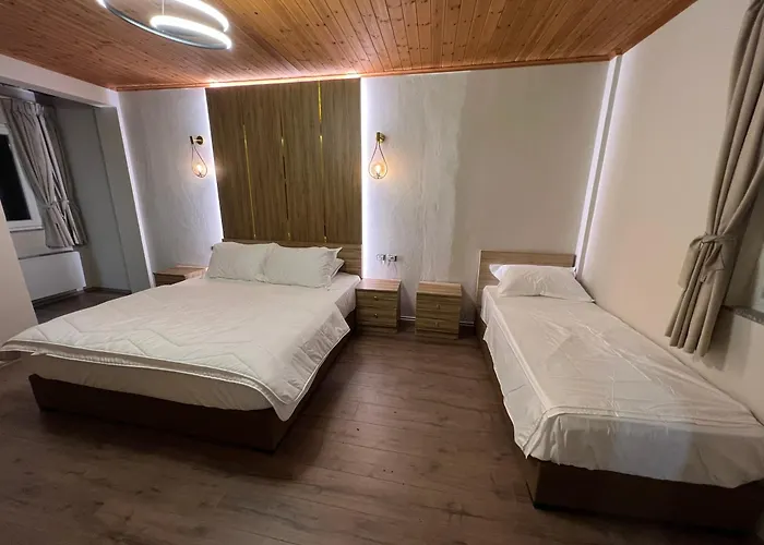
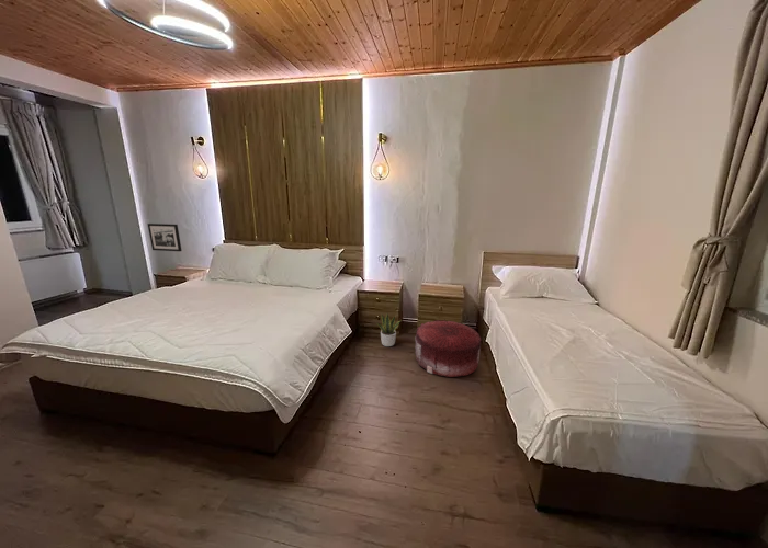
+ picture frame (165, 237)
+ pouf (447, 344)
+ potted plant (388, 328)
